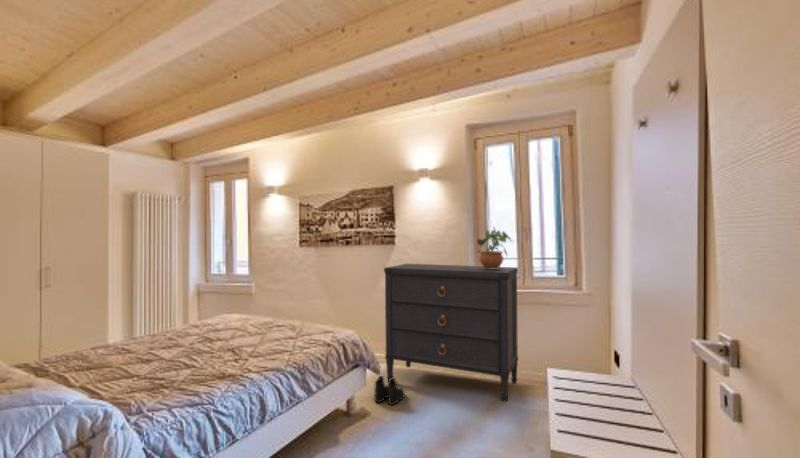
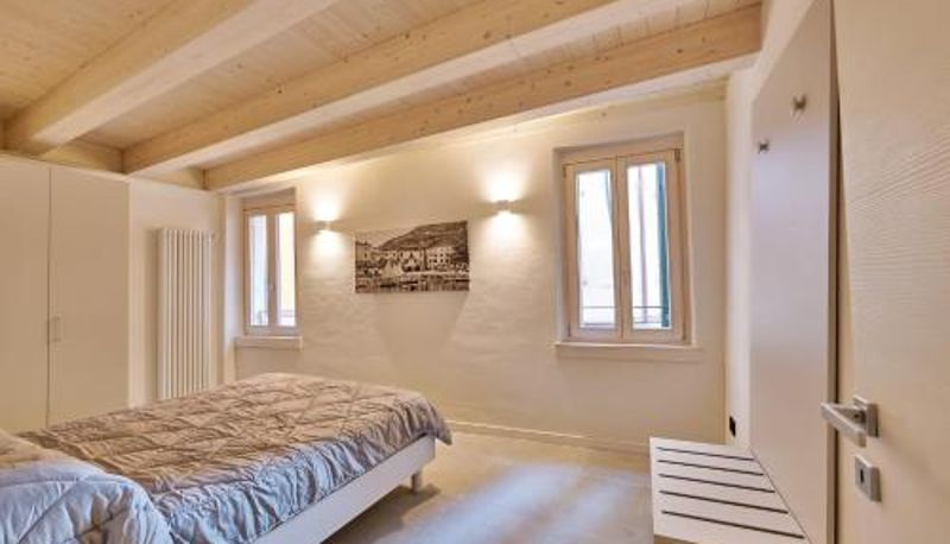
- potted plant (492, 247)
- dresser (450, 325)
- boots (389, 386)
